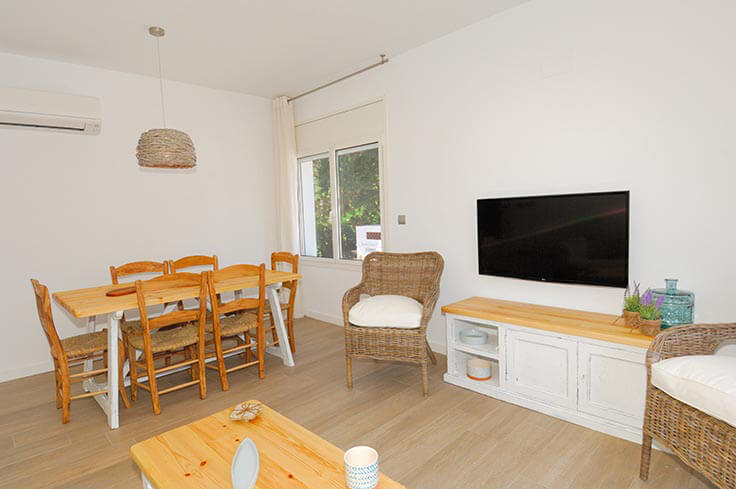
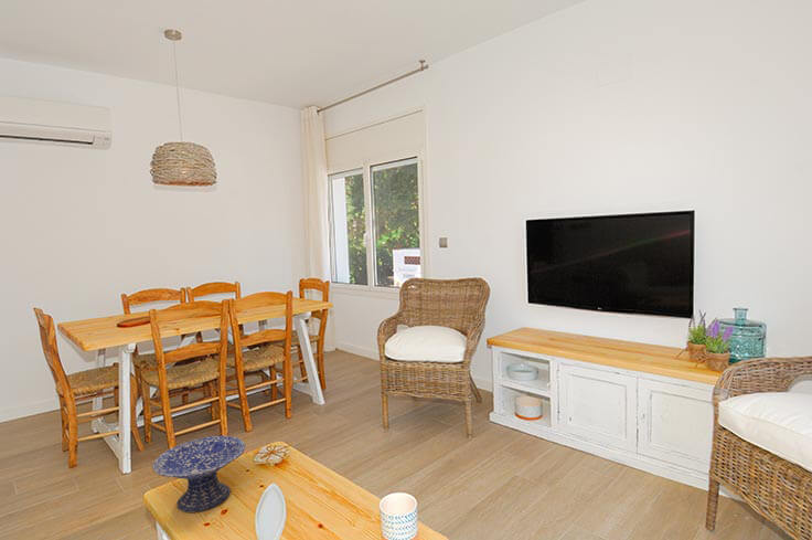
+ decorative bowl (202, 475)
